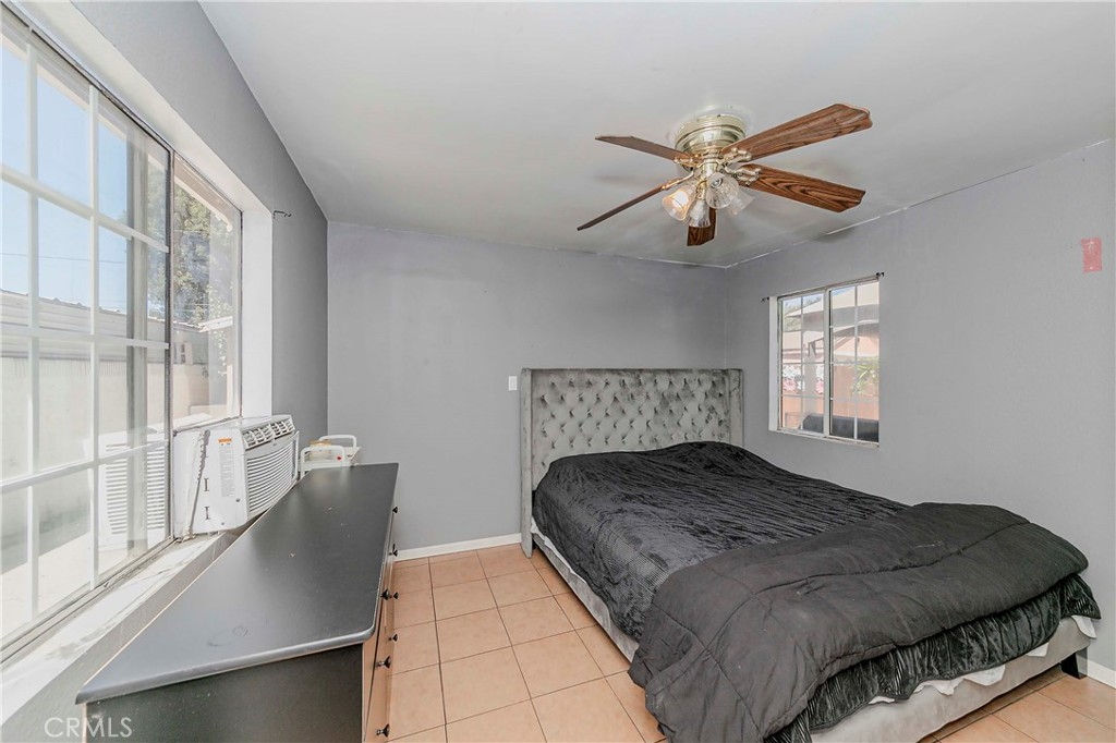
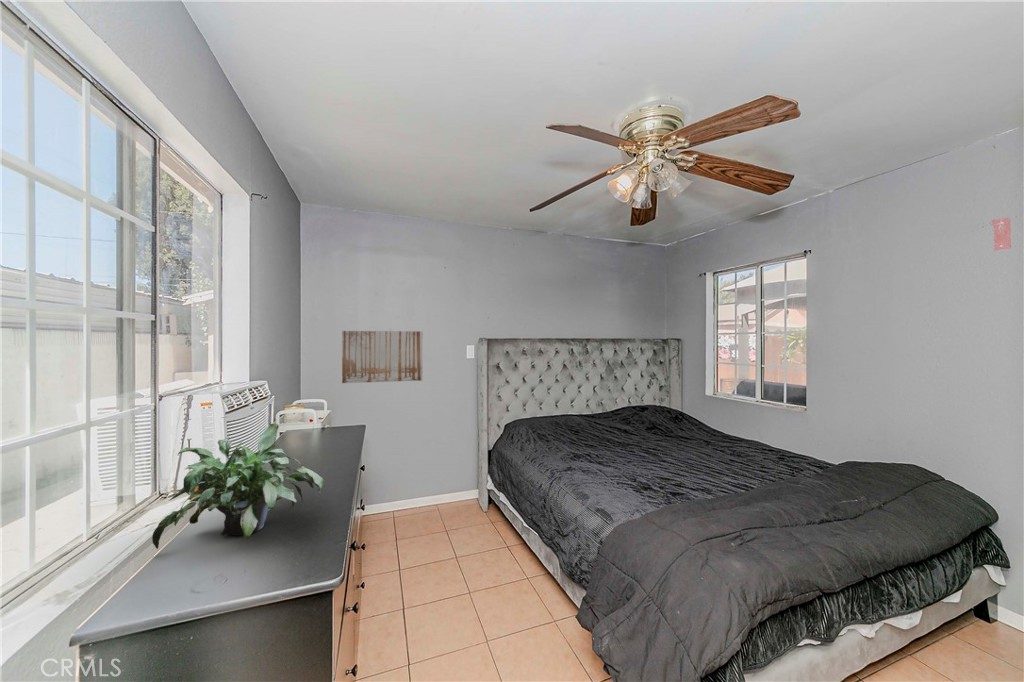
+ potted plant (252, 478)
+ wall art (383, 356)
